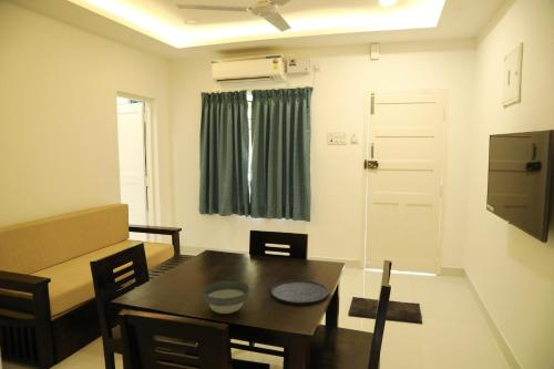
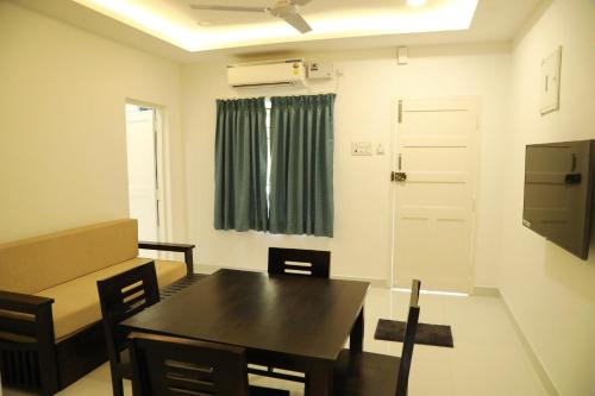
- bowl (226, 299)
- plate (299, 291)
